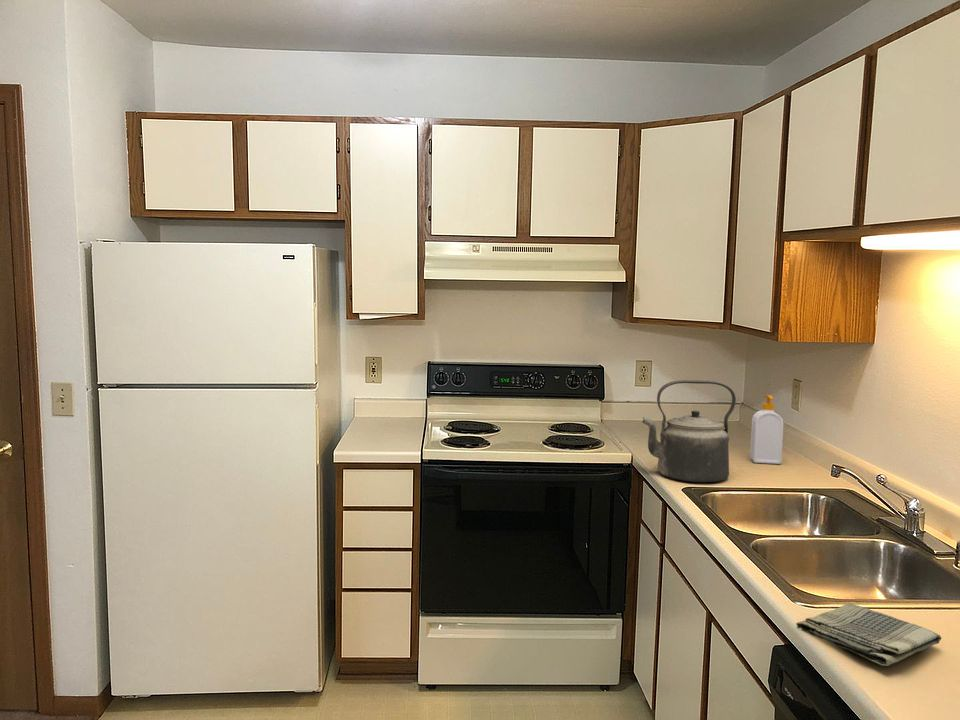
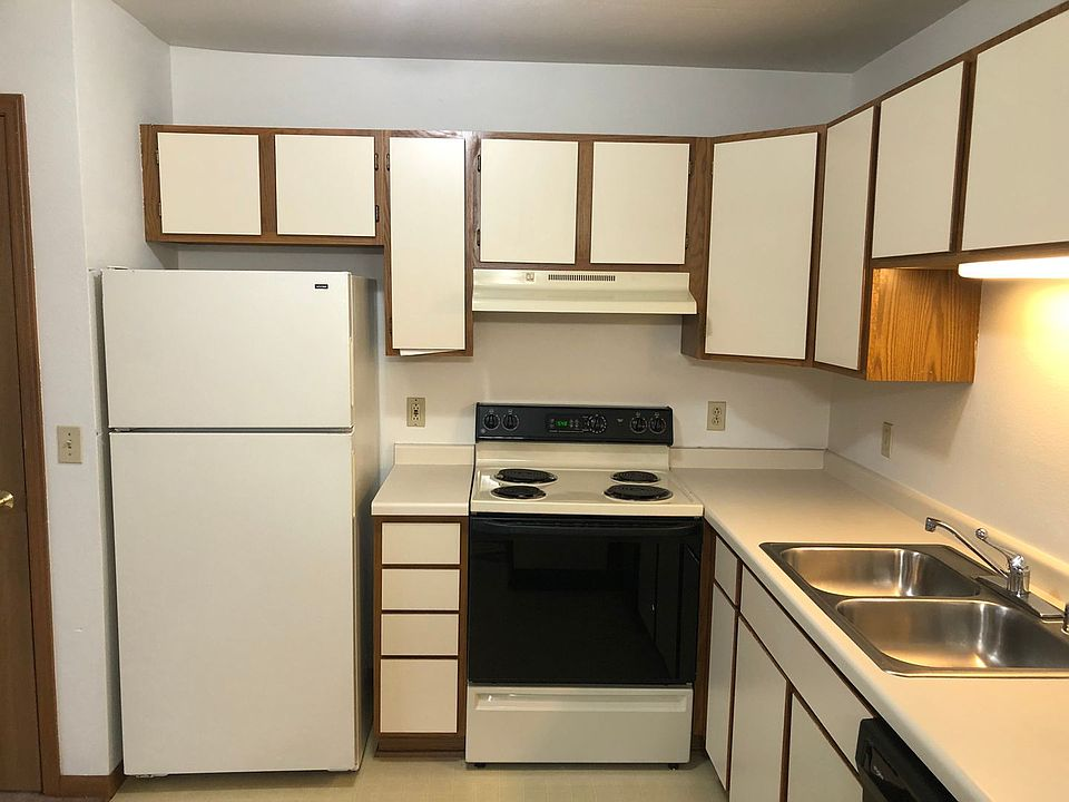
- soap bottle (767, 428)
- dish towel (867, 629)
- kettle (687, 427)
